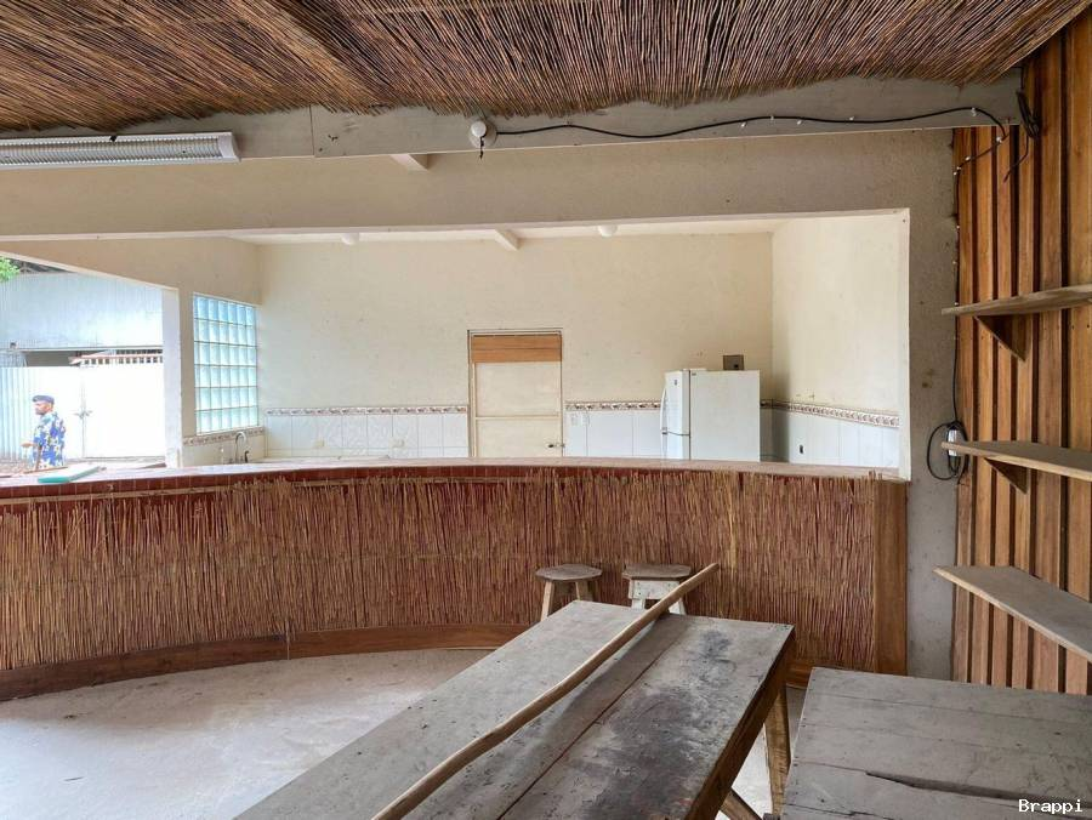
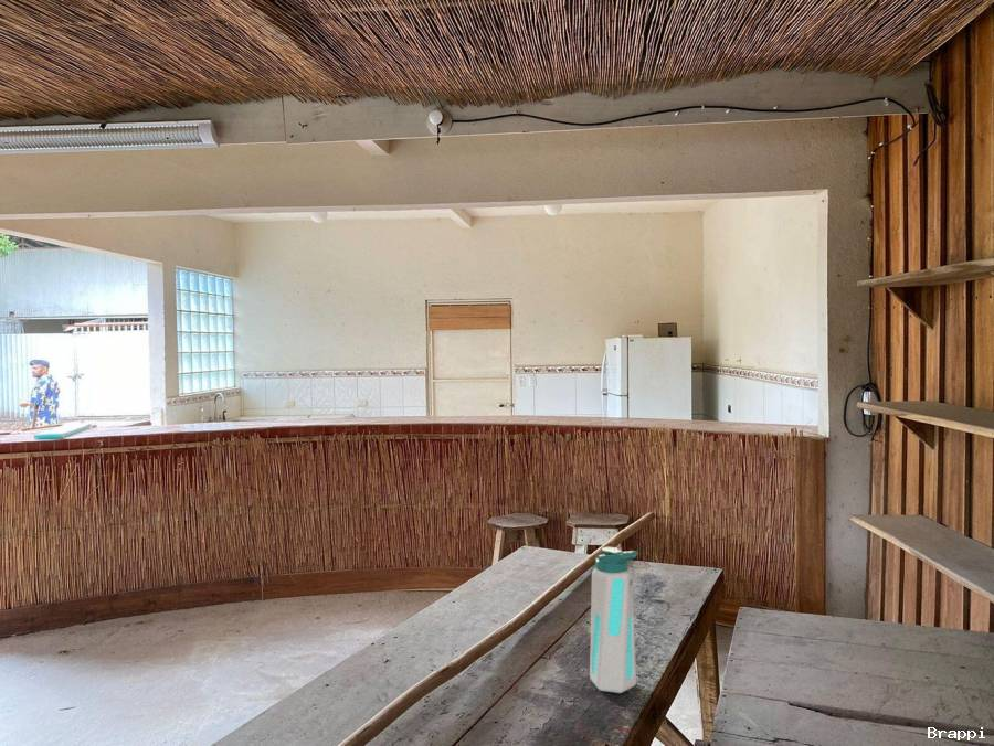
+ water bottle (615, 617)
